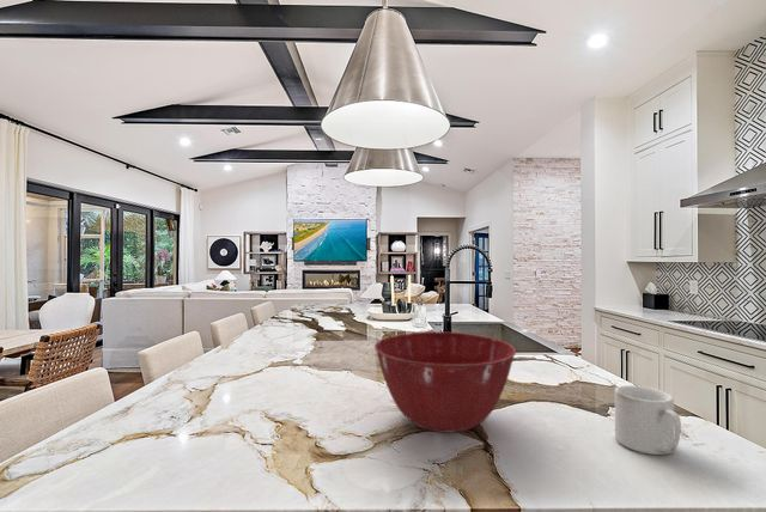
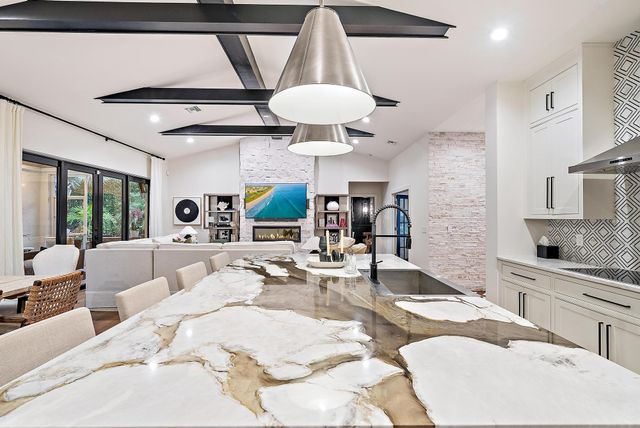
- mug (650, 421)
- mixing bowl (443, 382)
